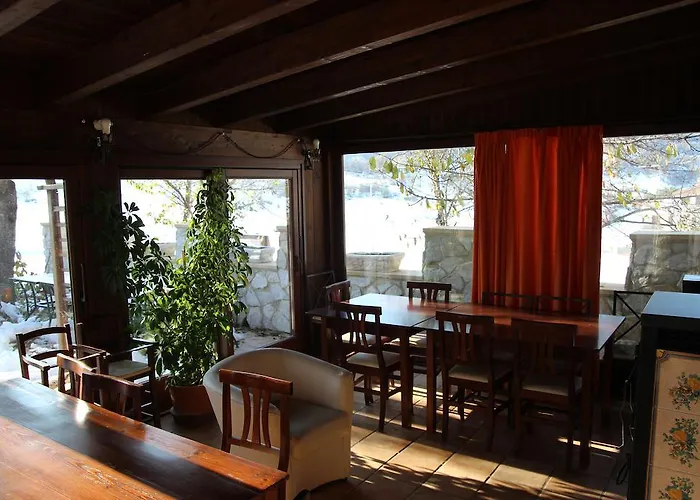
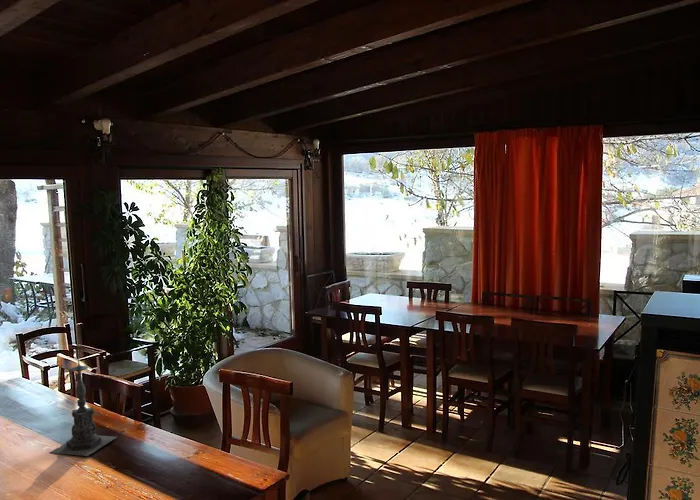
+ candle holder (81, 399)
